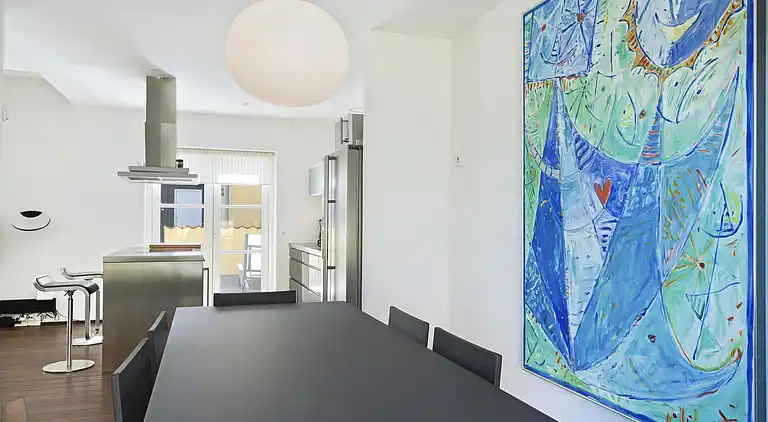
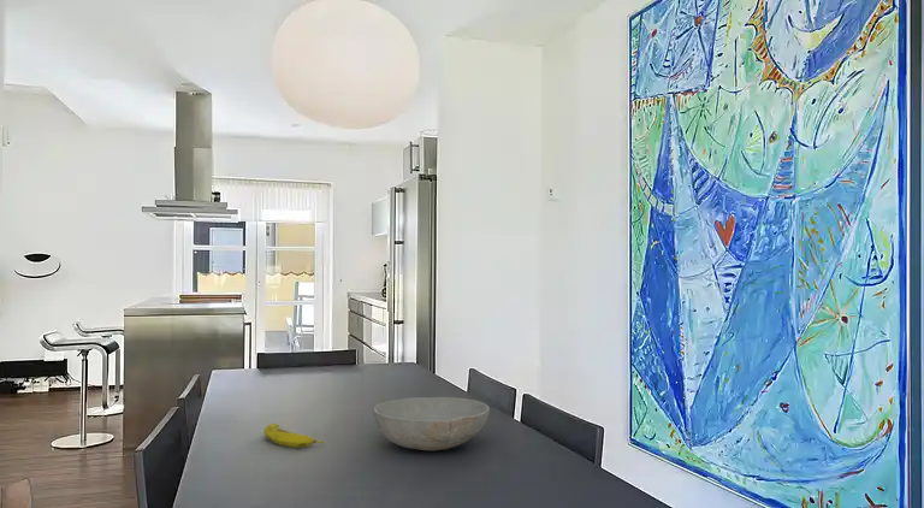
+ fruit (288, 433)
+ bowl (431, 425)
